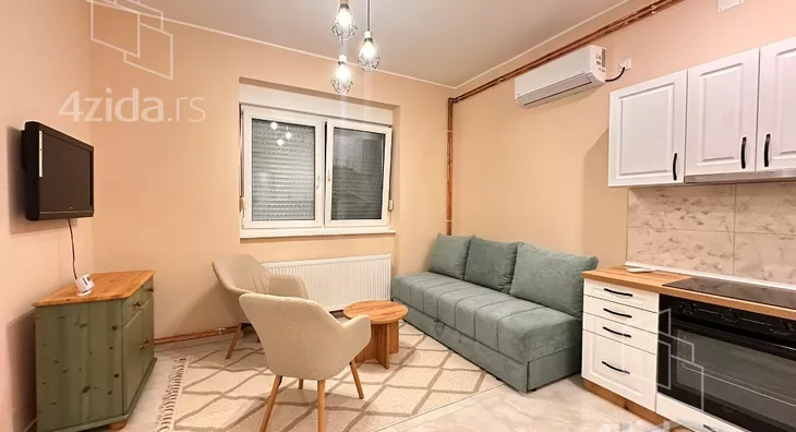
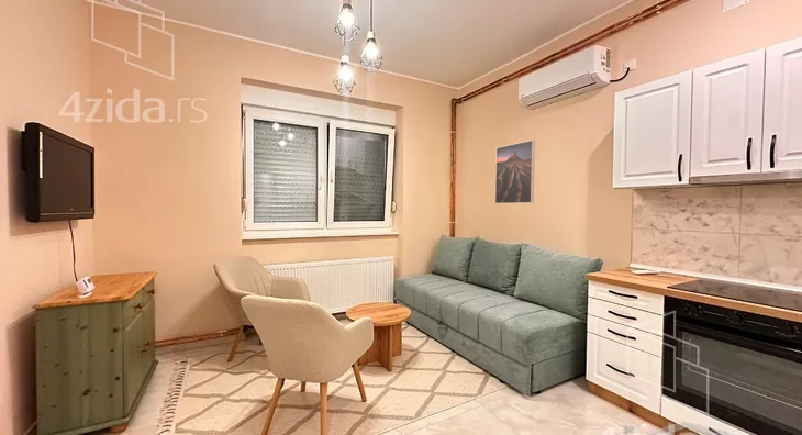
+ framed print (513, 174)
